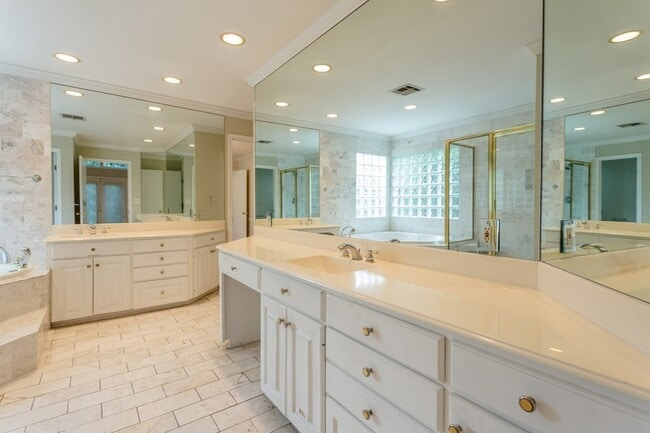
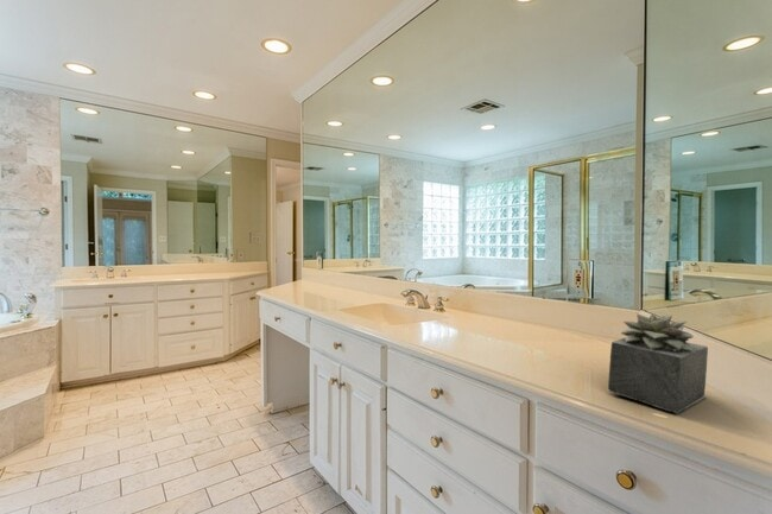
+ succulent plant (656, 354)
